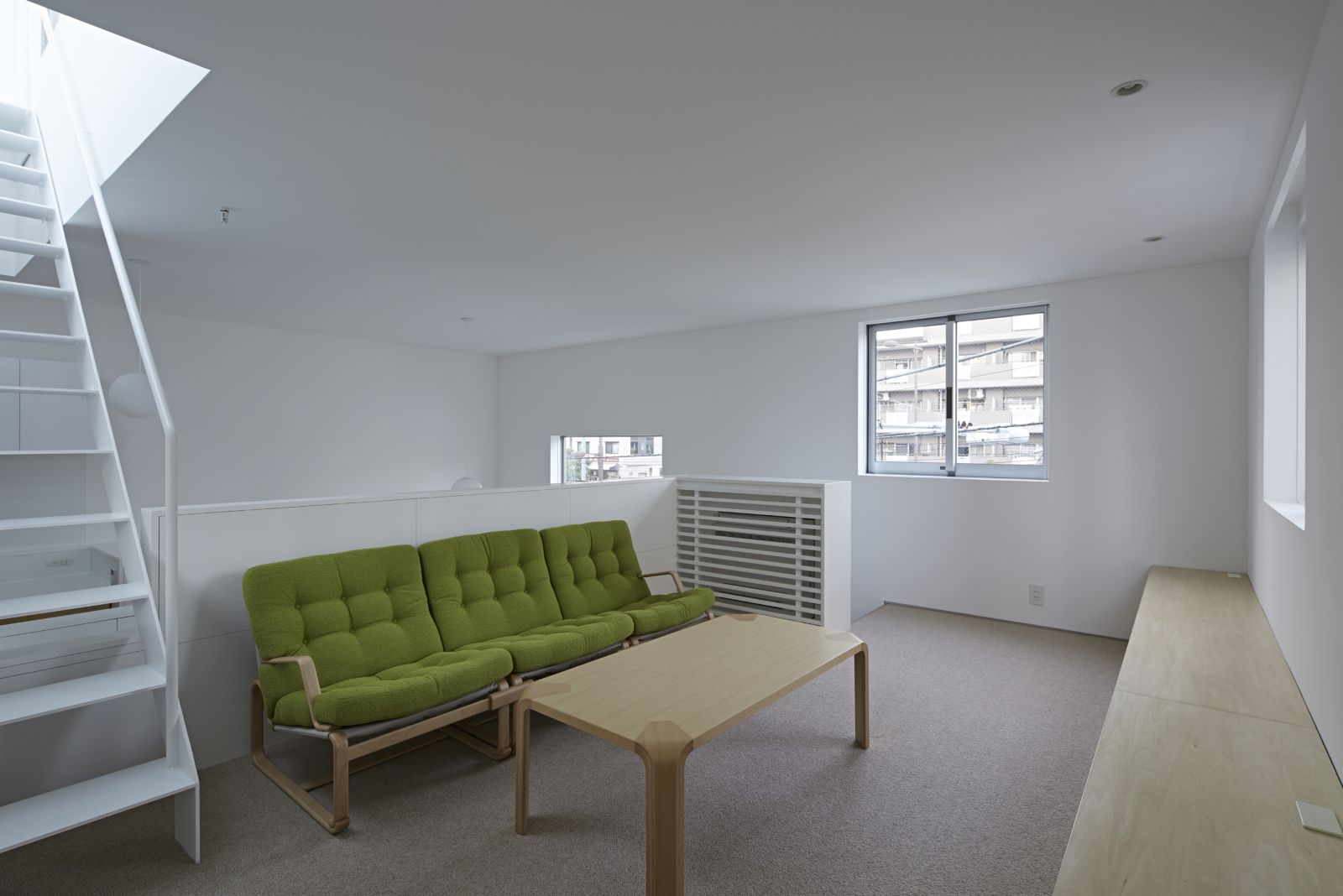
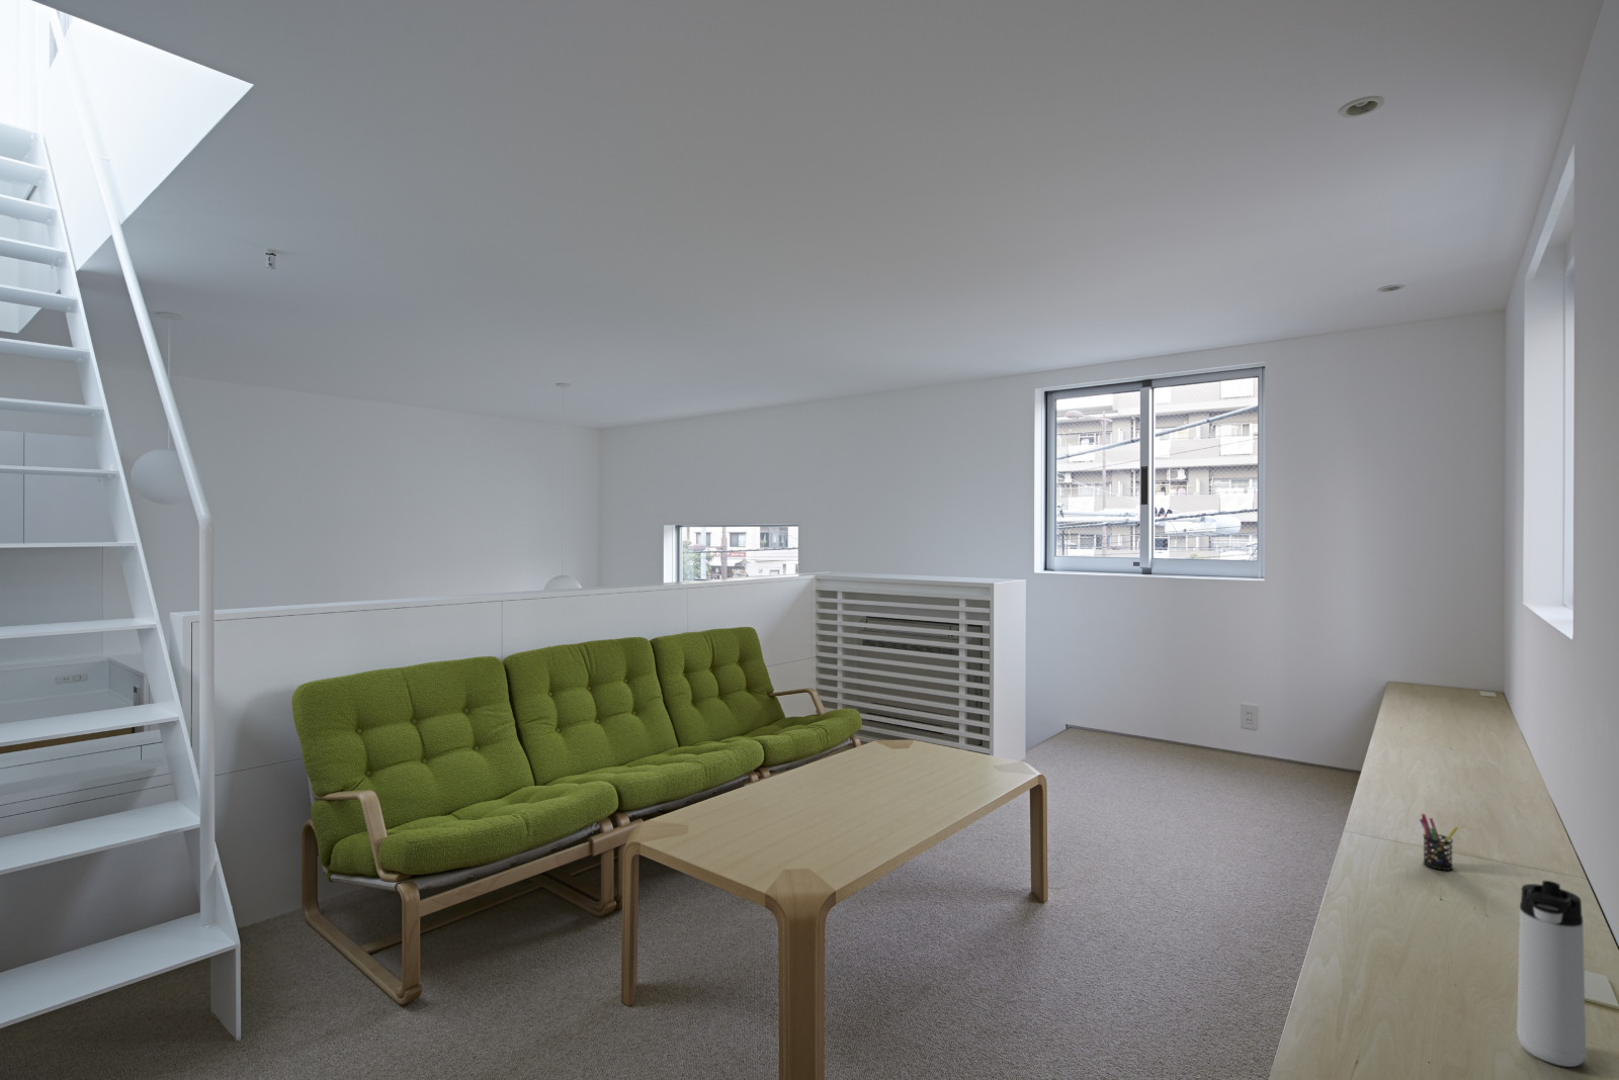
+ pen holder (1435, 841)
+ thermos bottle (1549, 973)
